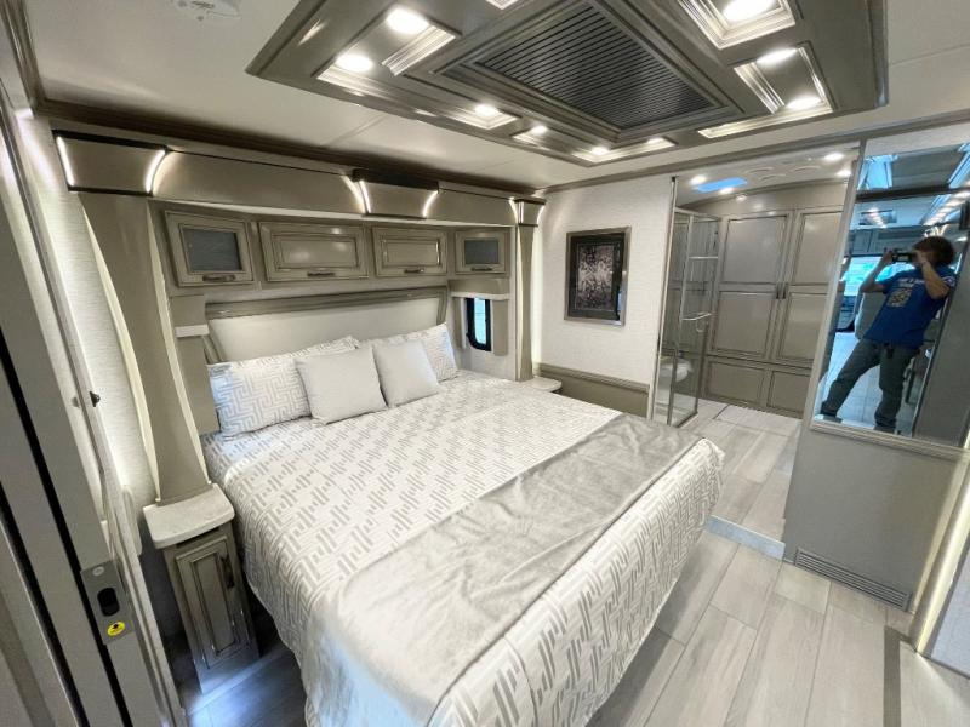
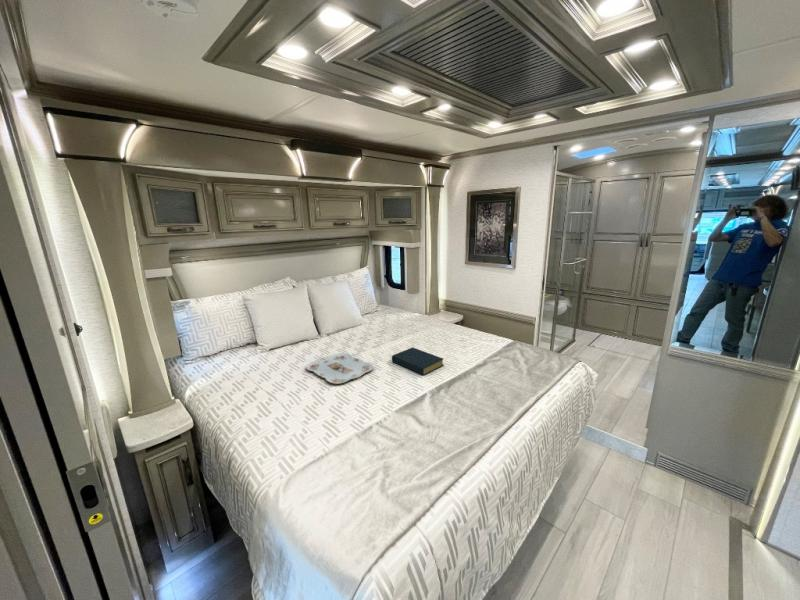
+ hardback book (417, 360)
+ serving tray (339, 367)
